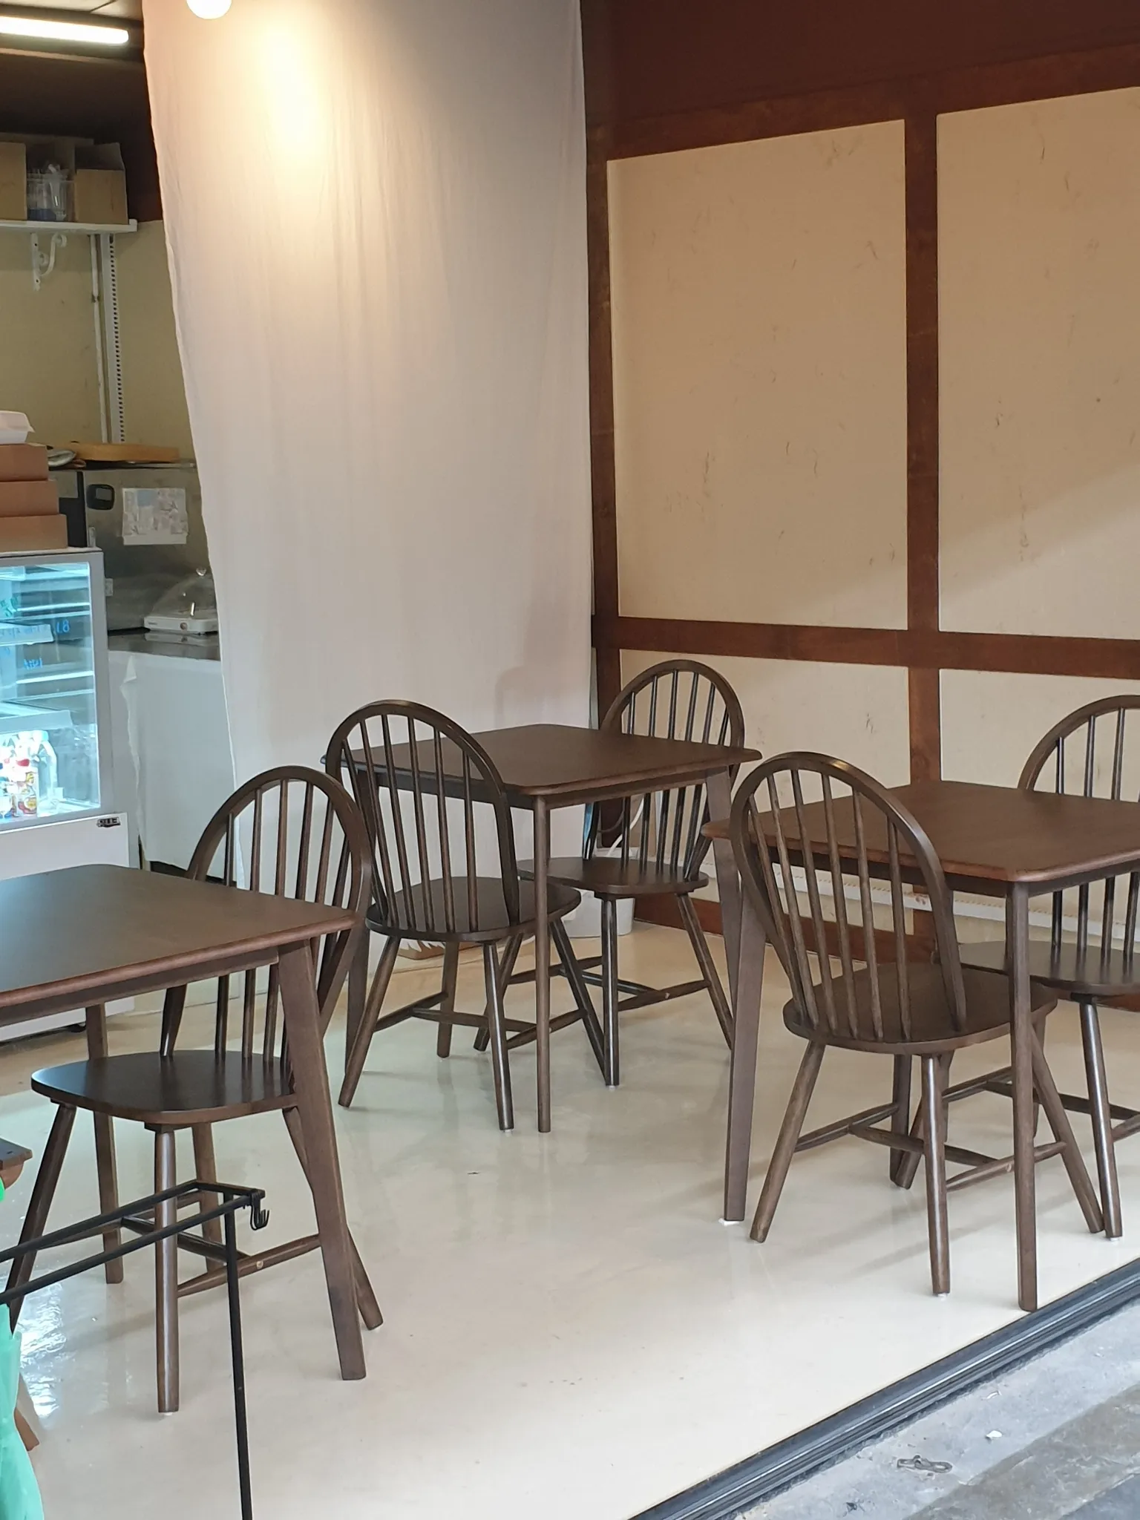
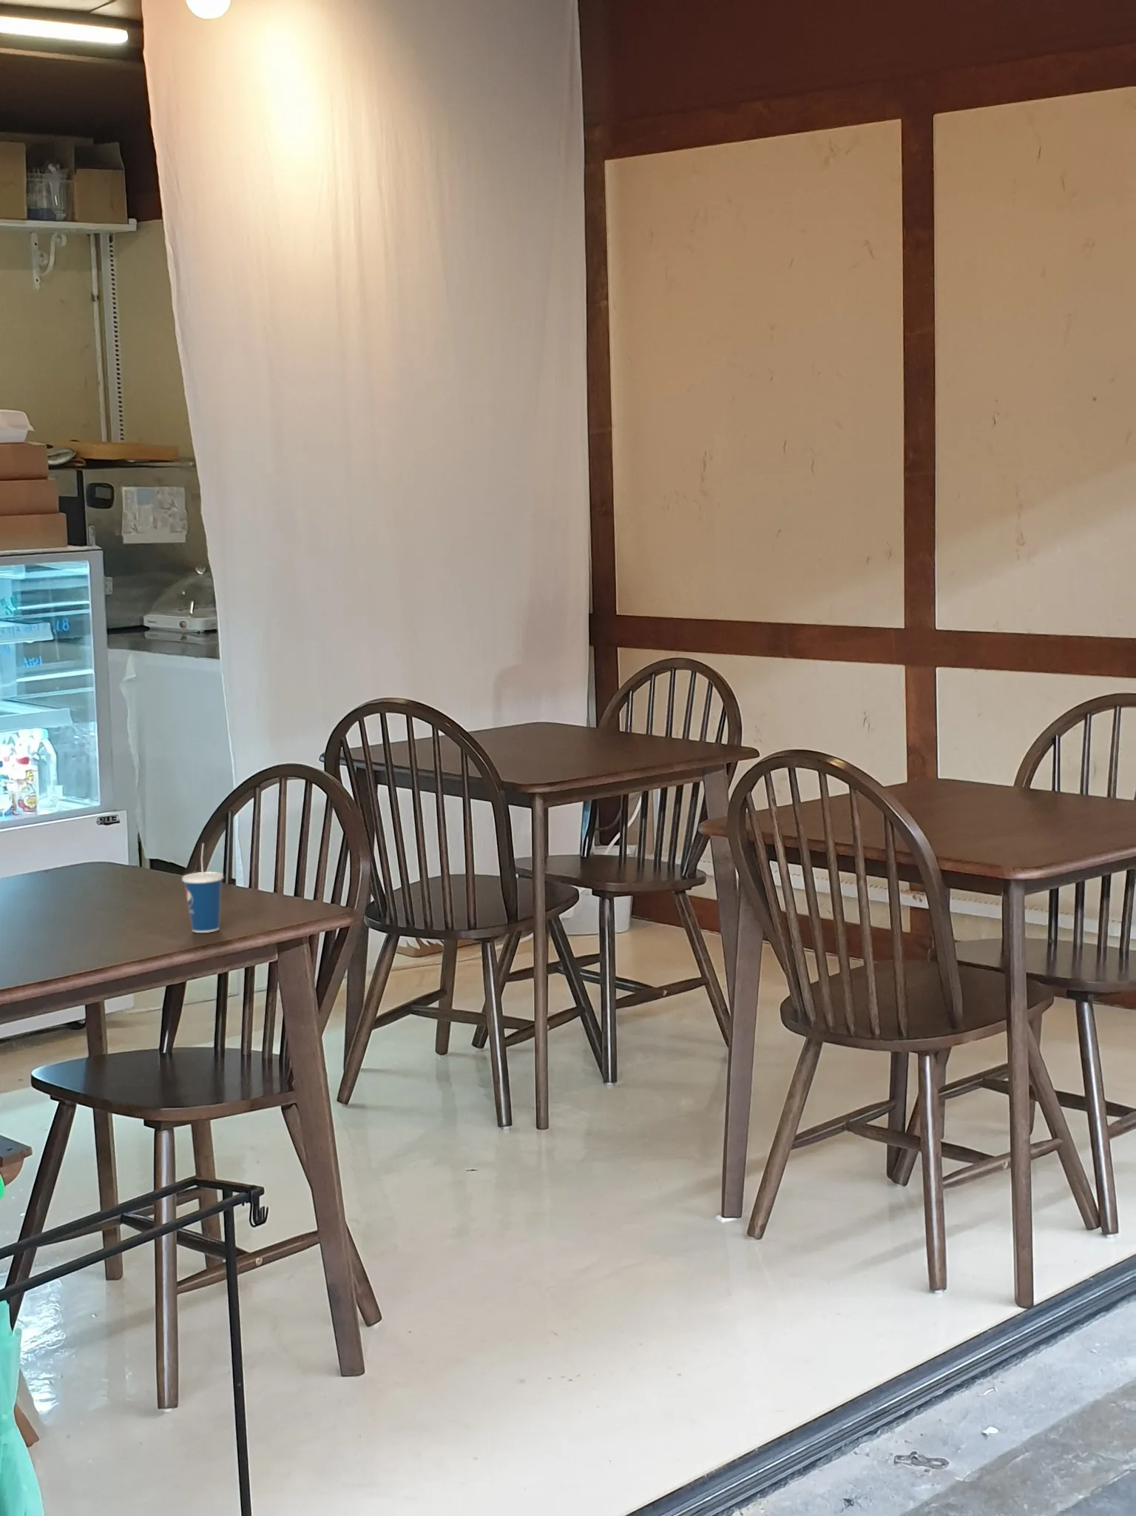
+ cup (203, 888)
